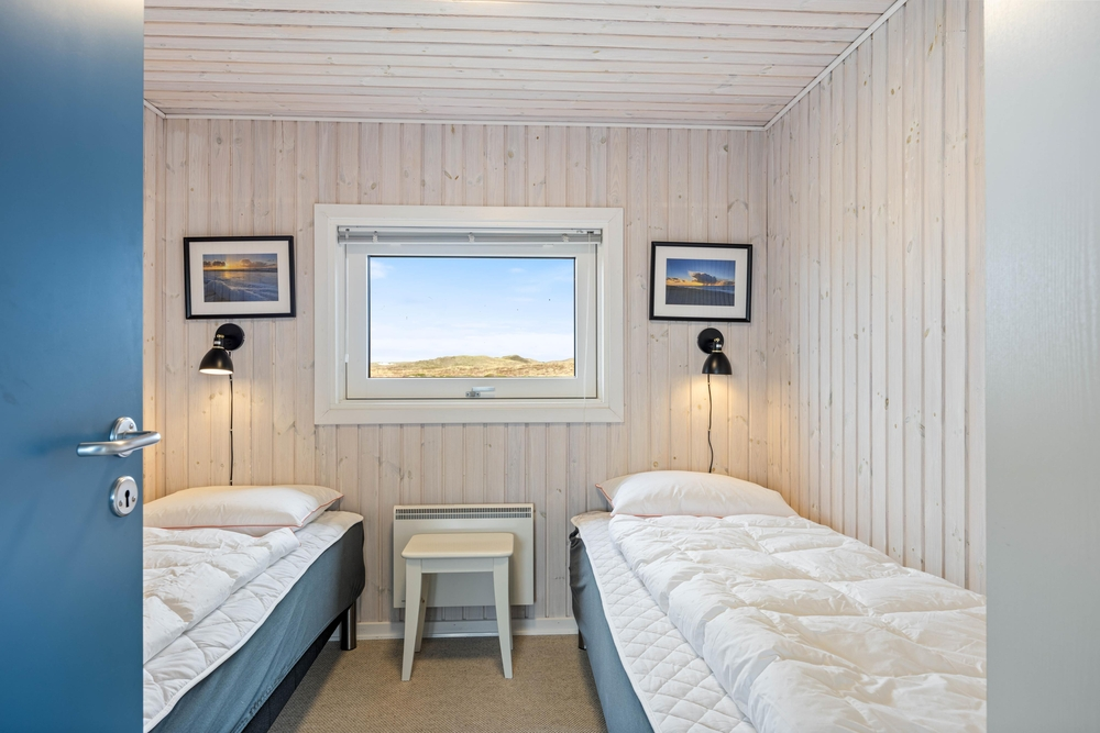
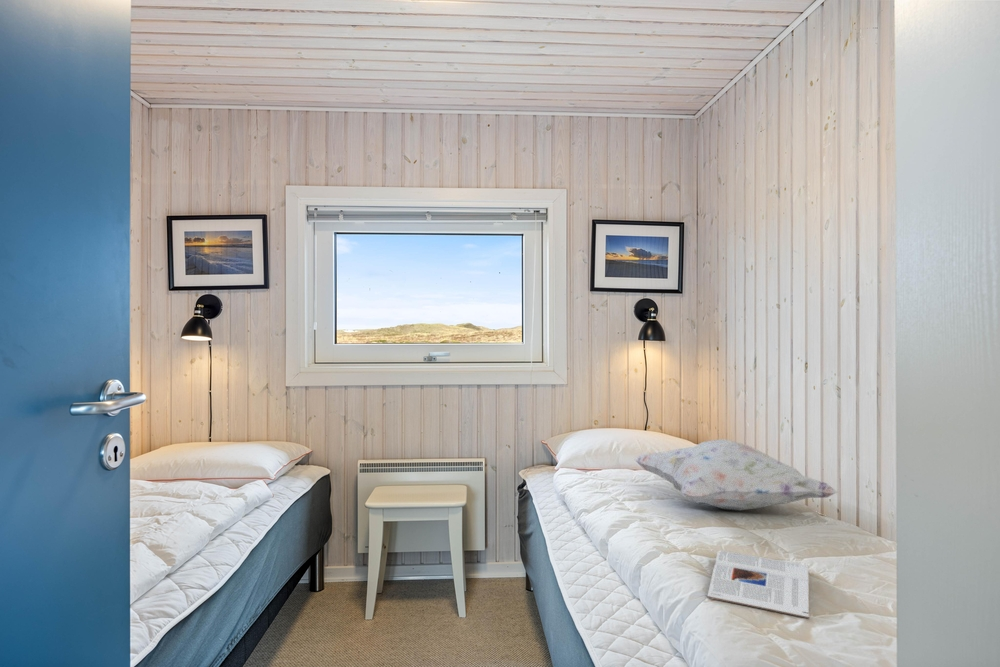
+ decorative pillow (725, 474)
+ magazine (760, 574)
